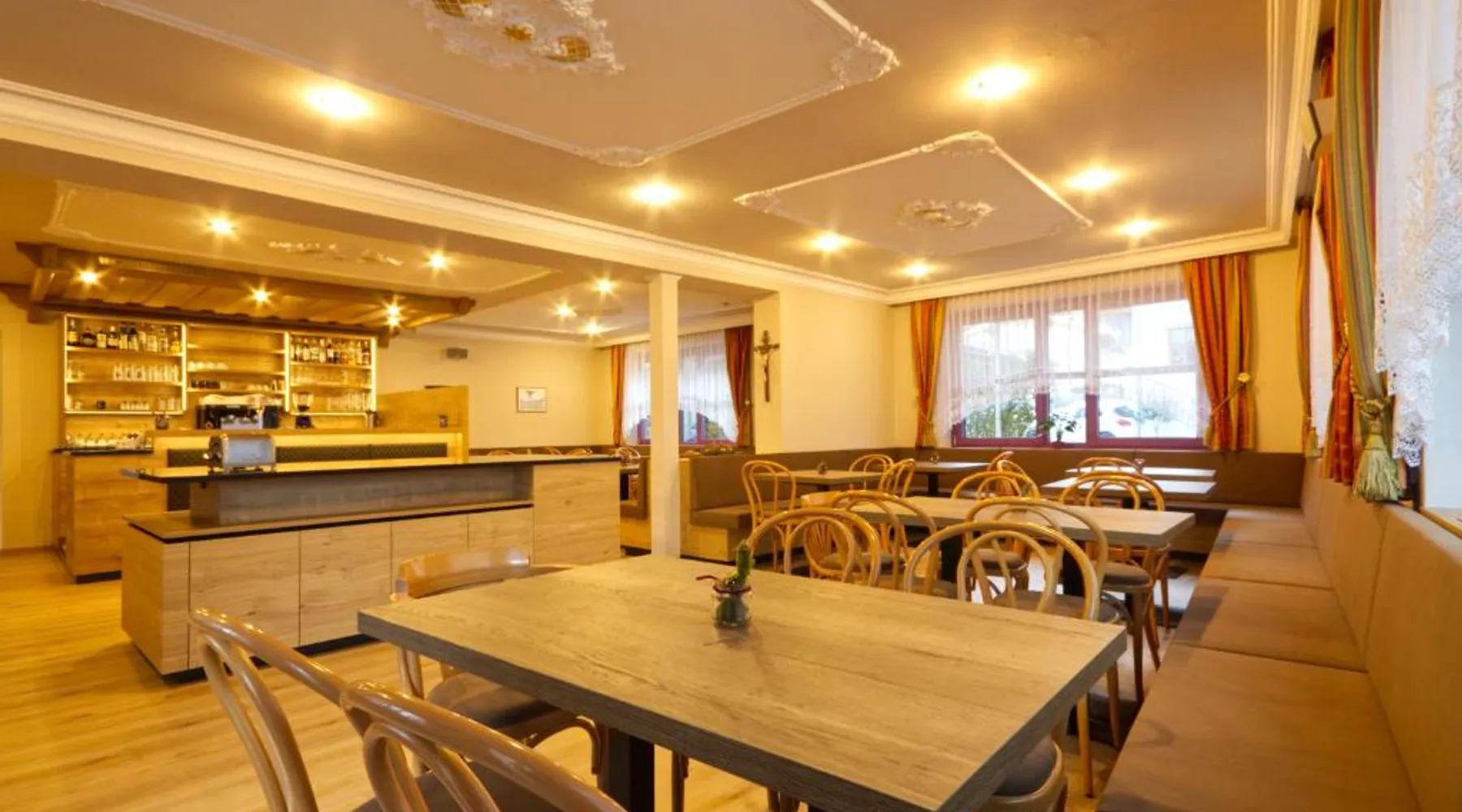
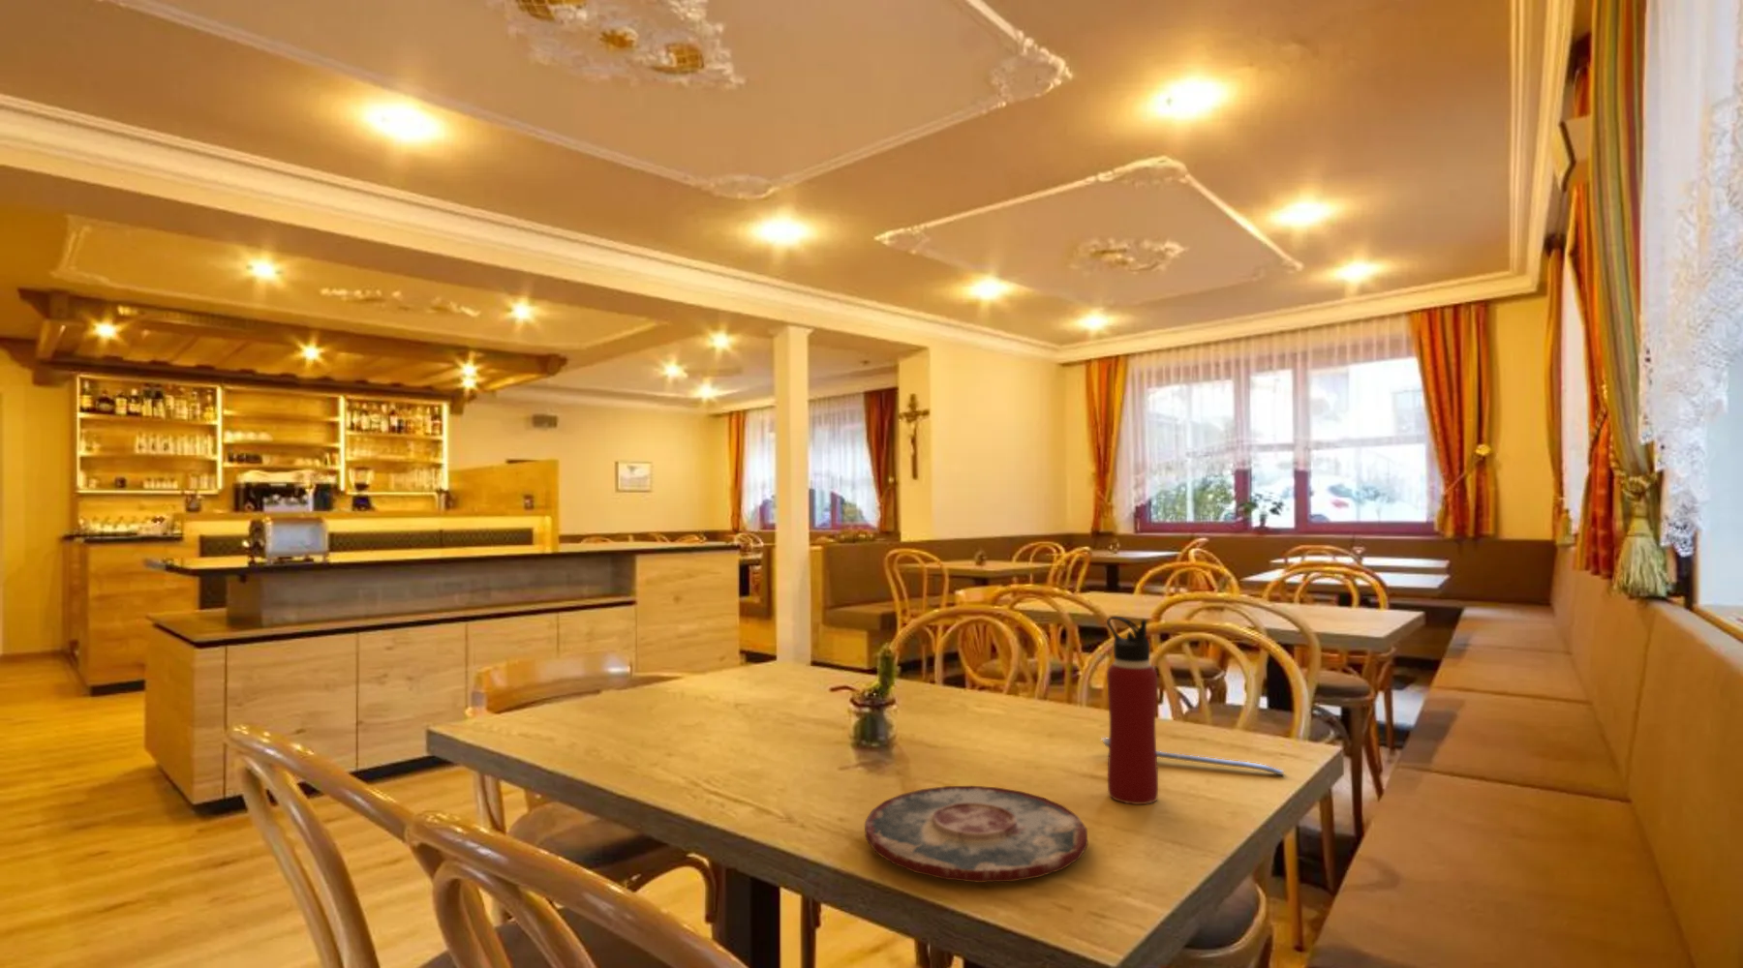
+ water bottle (1131, 707)
+ plate (974, 829)
+ spoon (1187, 757)
